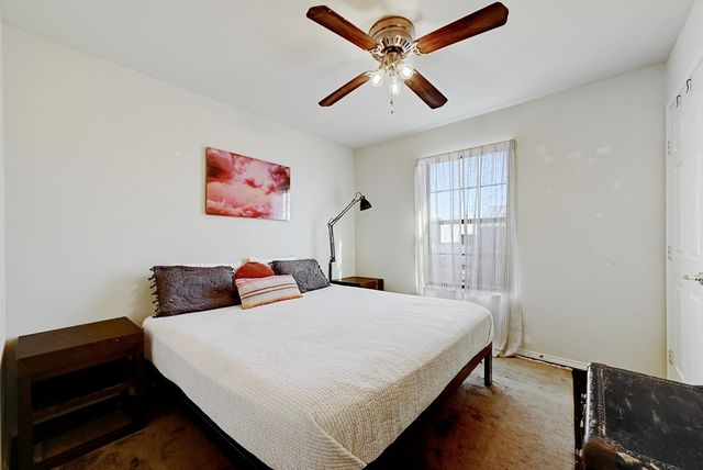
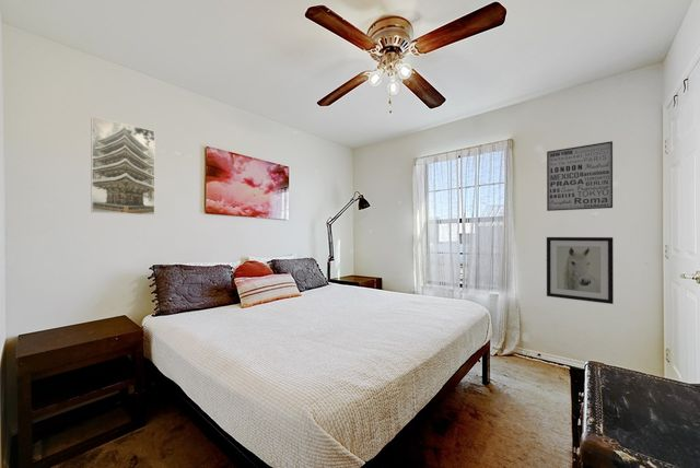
+ wall art (578, 178)
+ wall art (578, 268)
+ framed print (125, 168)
